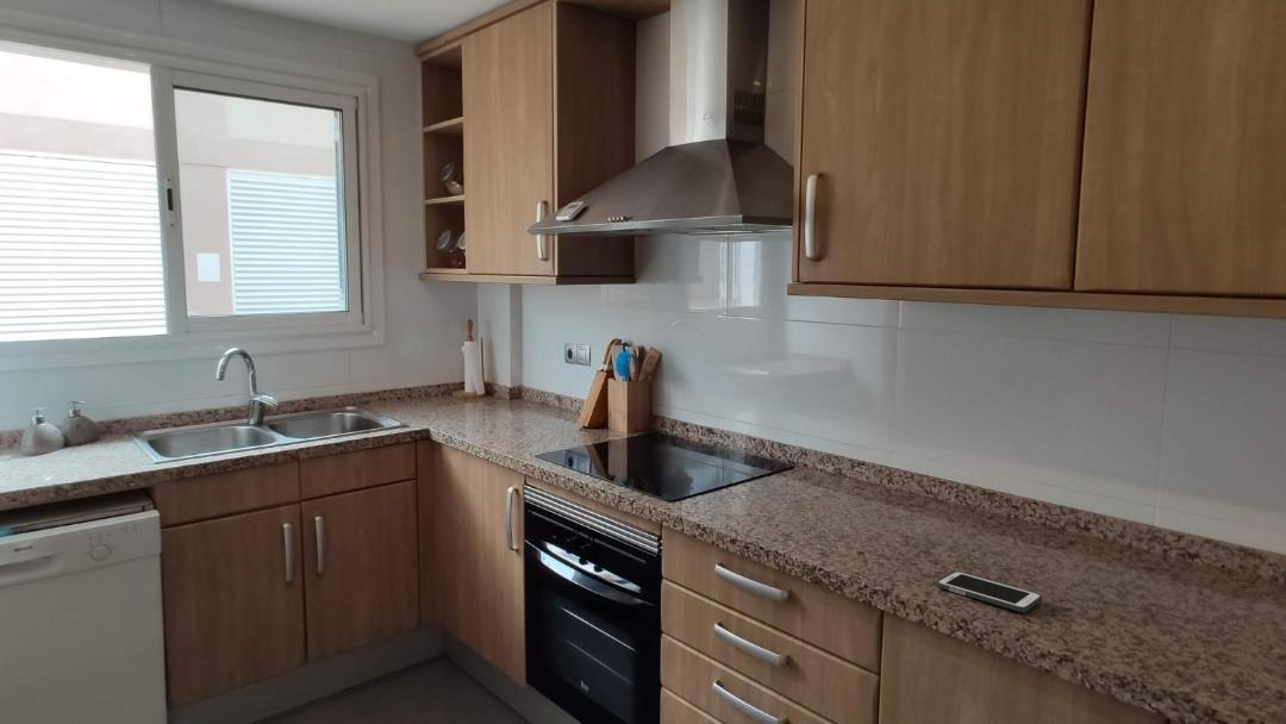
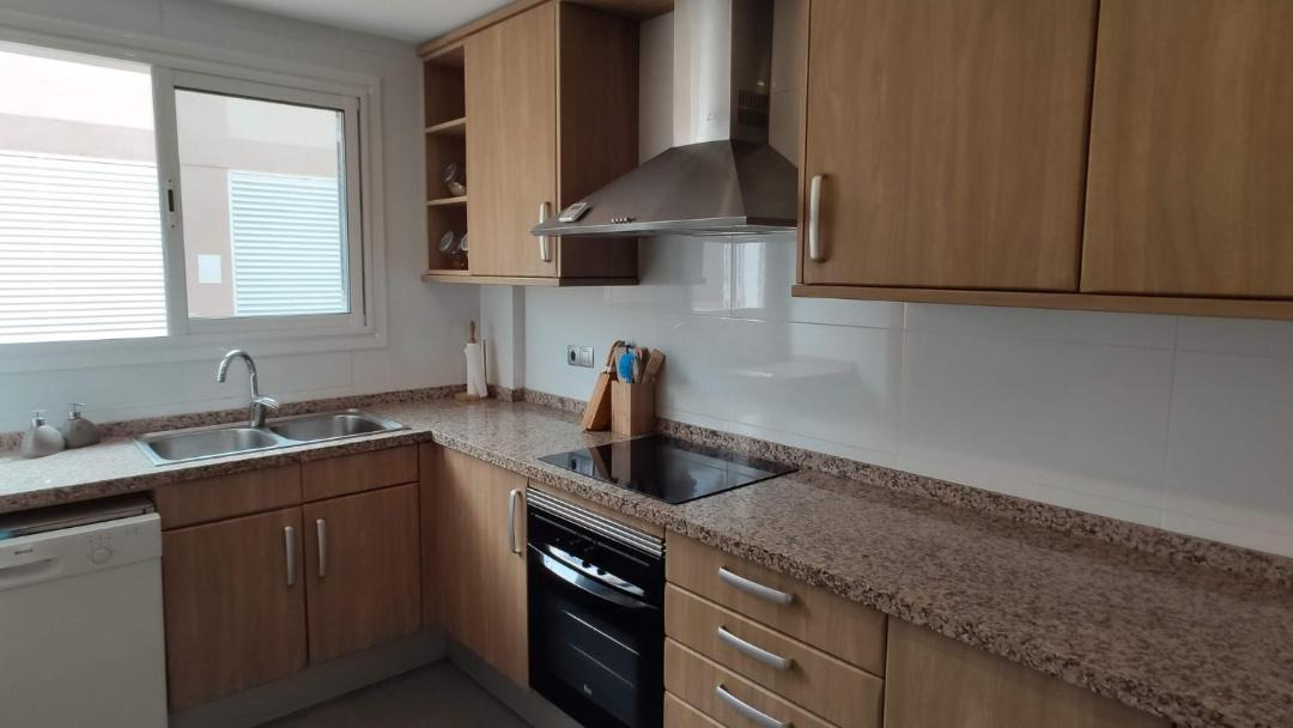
- cell phone (987, 591)
